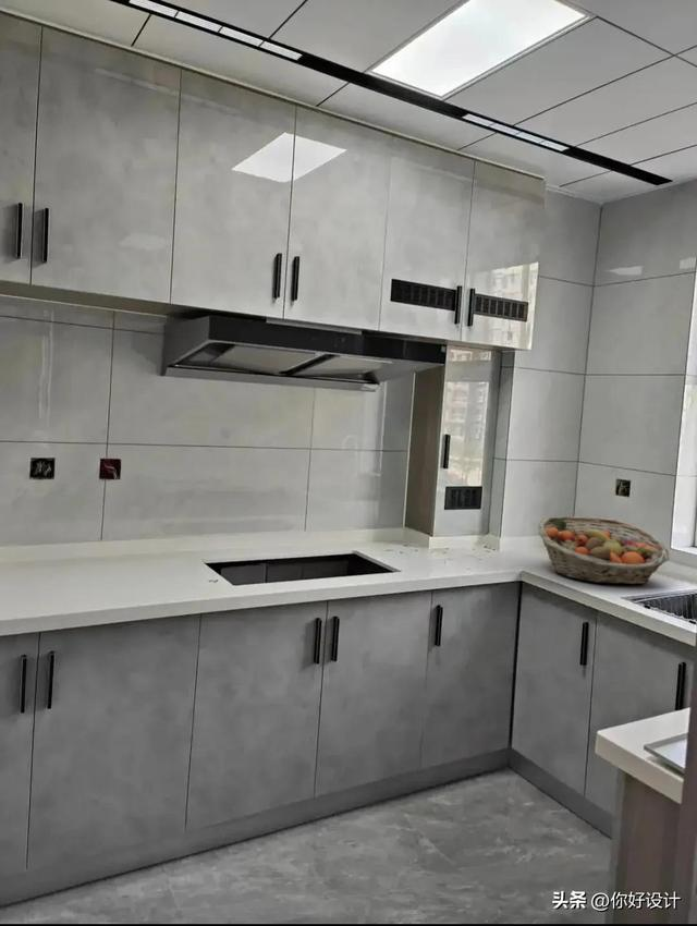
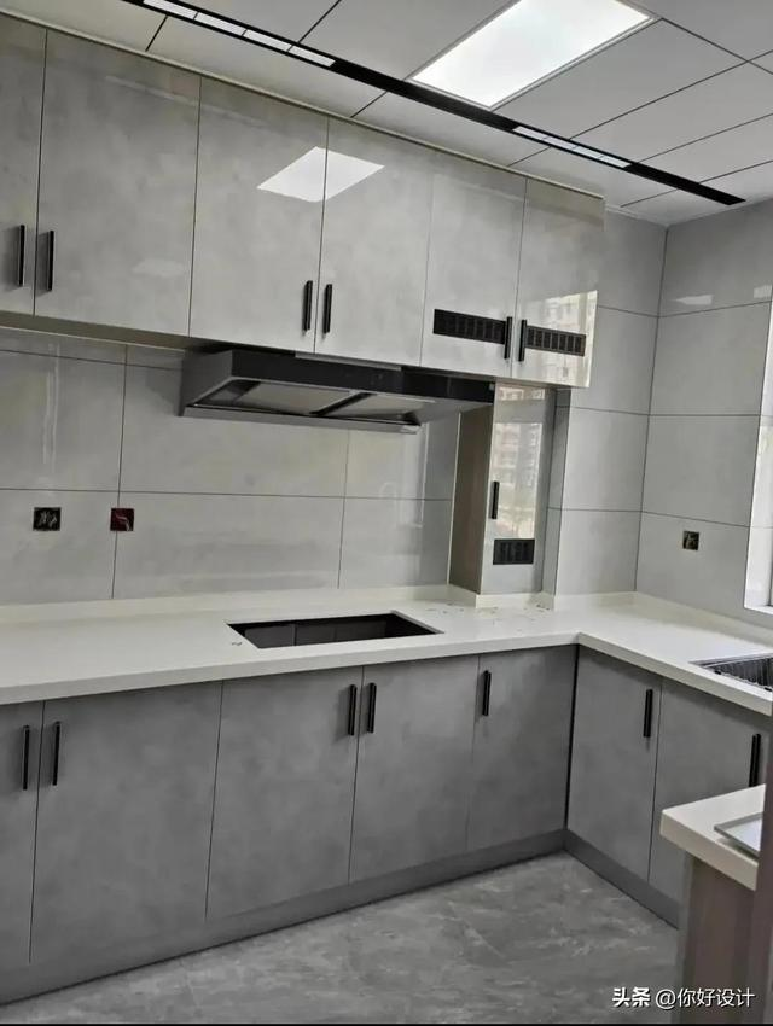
- fruit basket (600, 549)
